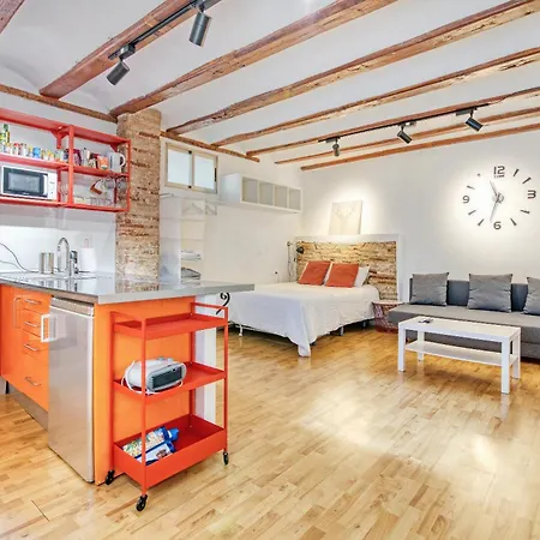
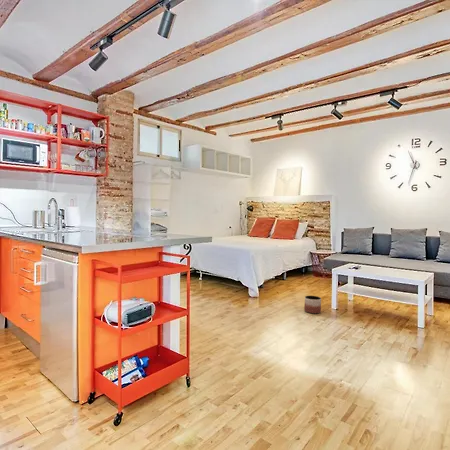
+ planter (312, 304)
